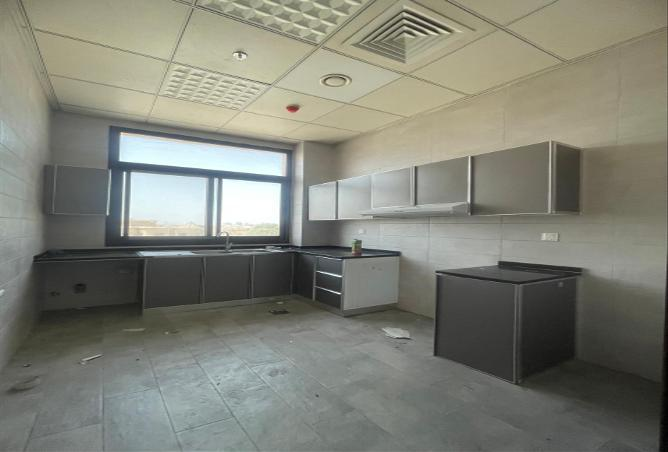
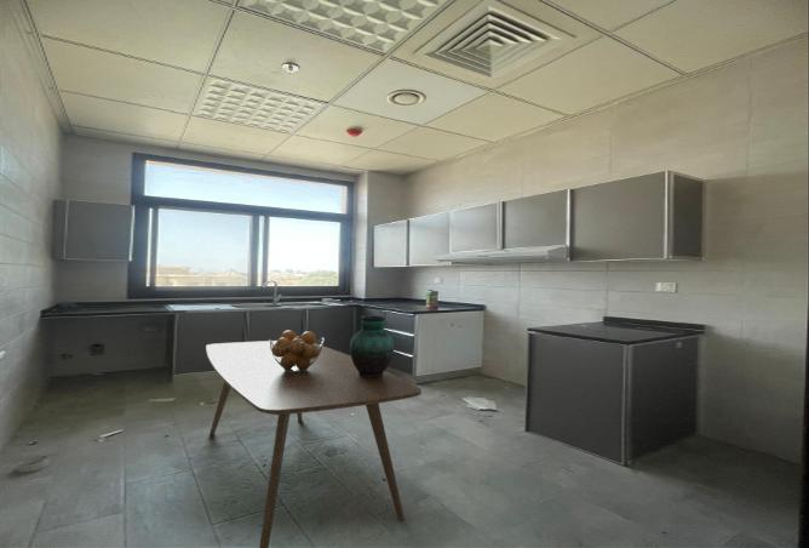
+ fruit basket (296, 349)
+ dining table (288, 415)
+ vase (372, 346)
